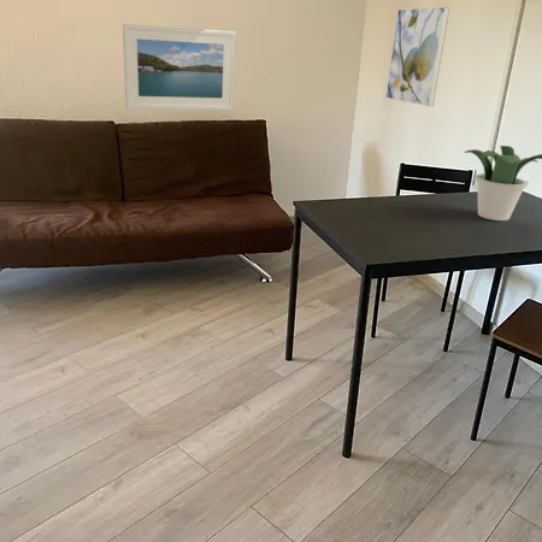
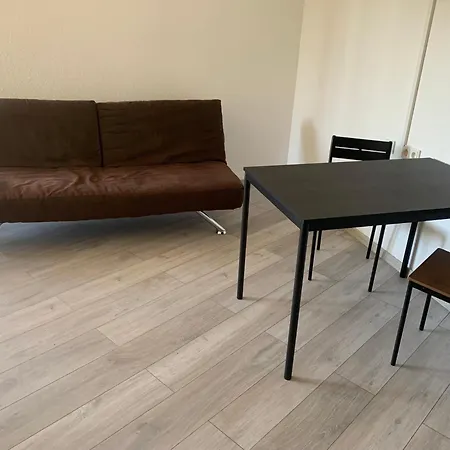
- potted plant (502, 184)
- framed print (181, 70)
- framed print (414, 57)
